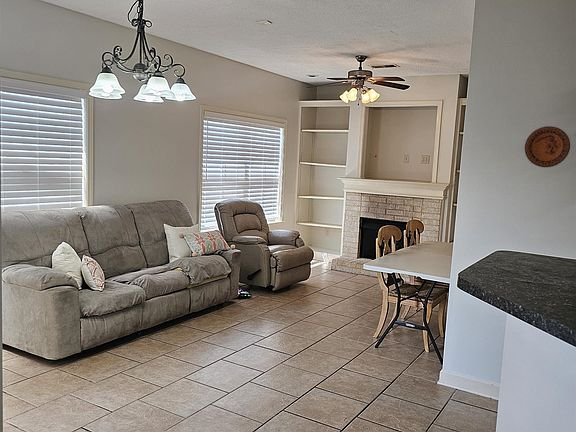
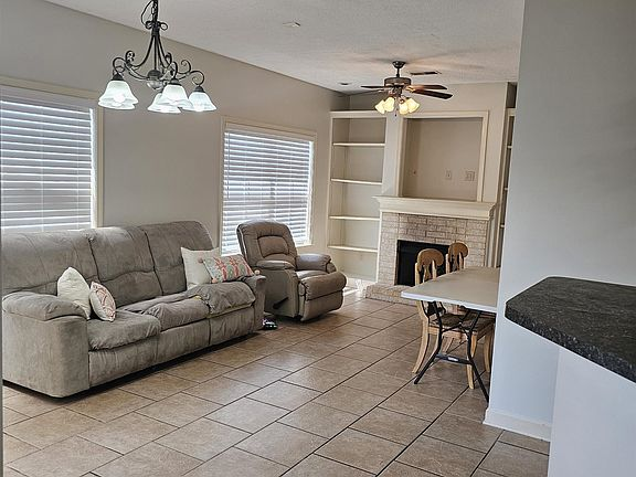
- decorative plate (547, 146)
